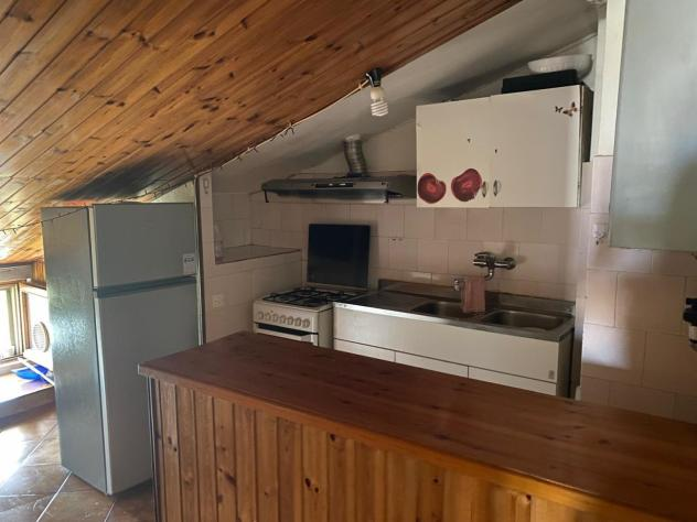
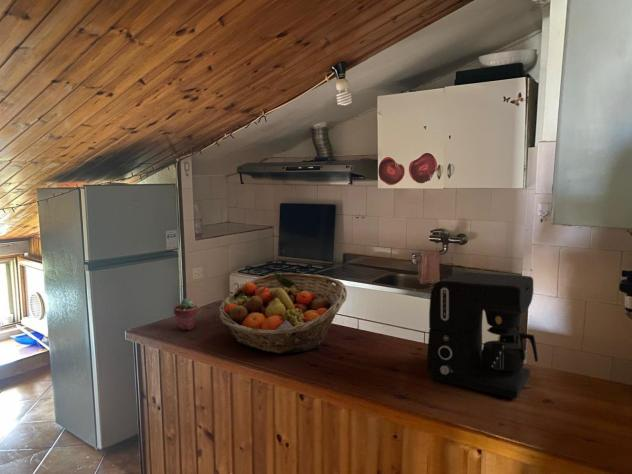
+ coffee maker (487, 330)
+ potted succulent (186, 313)
+ fruit basket (282, 309)
